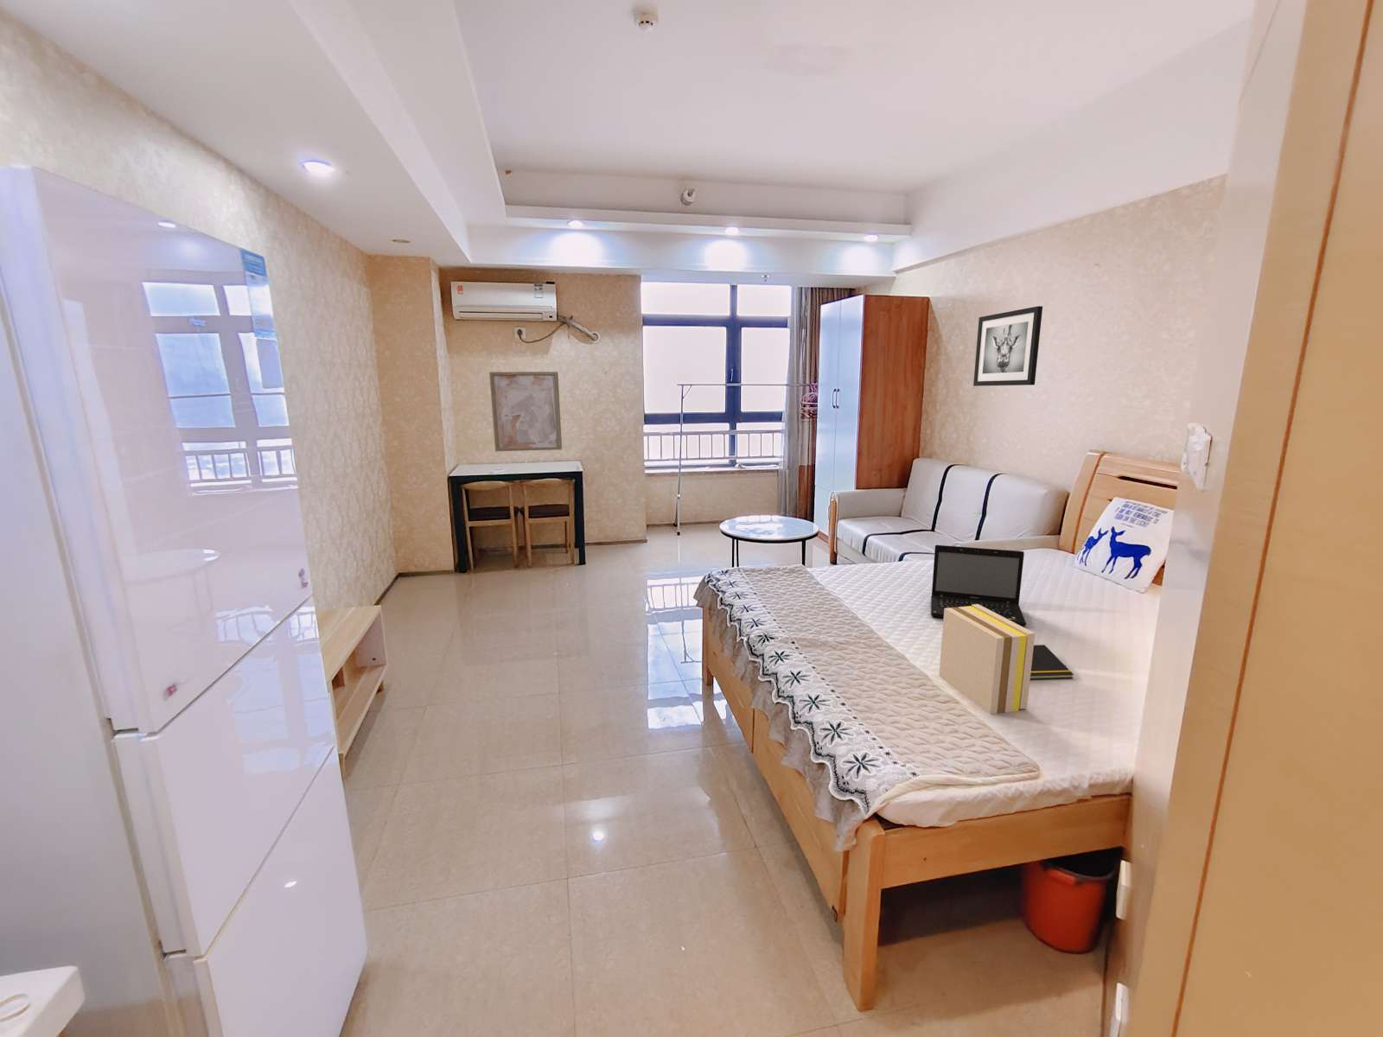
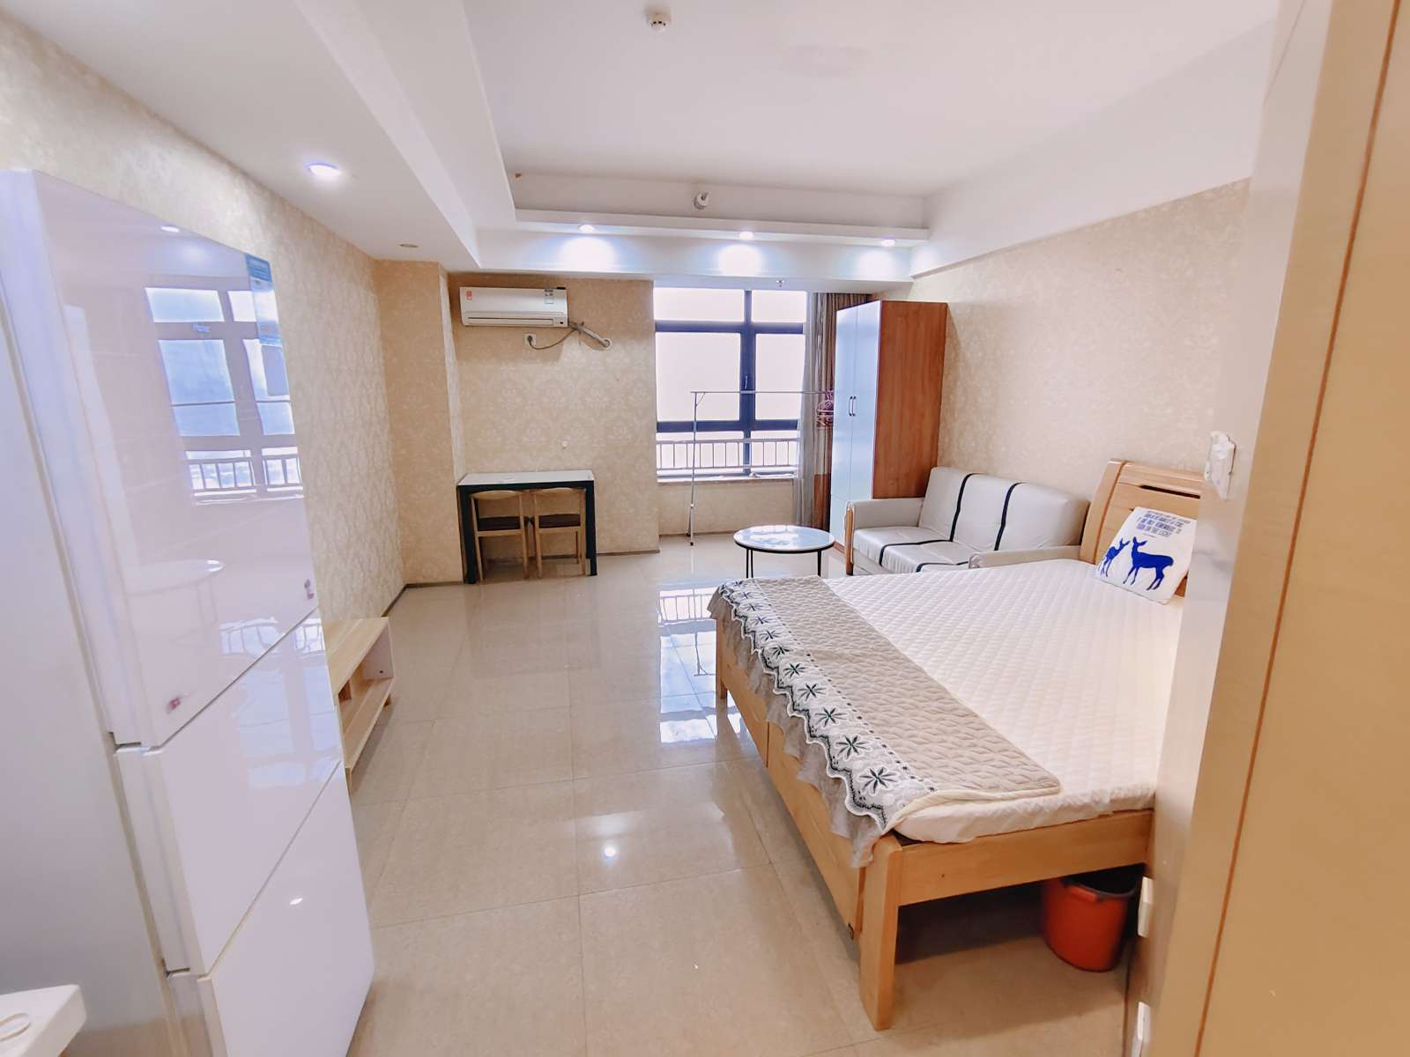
- notepad (1031, 664)
- laptop (978, 584)
- book (983, 656)
- wall art (526, 412)
- wall art (1005, 350)
